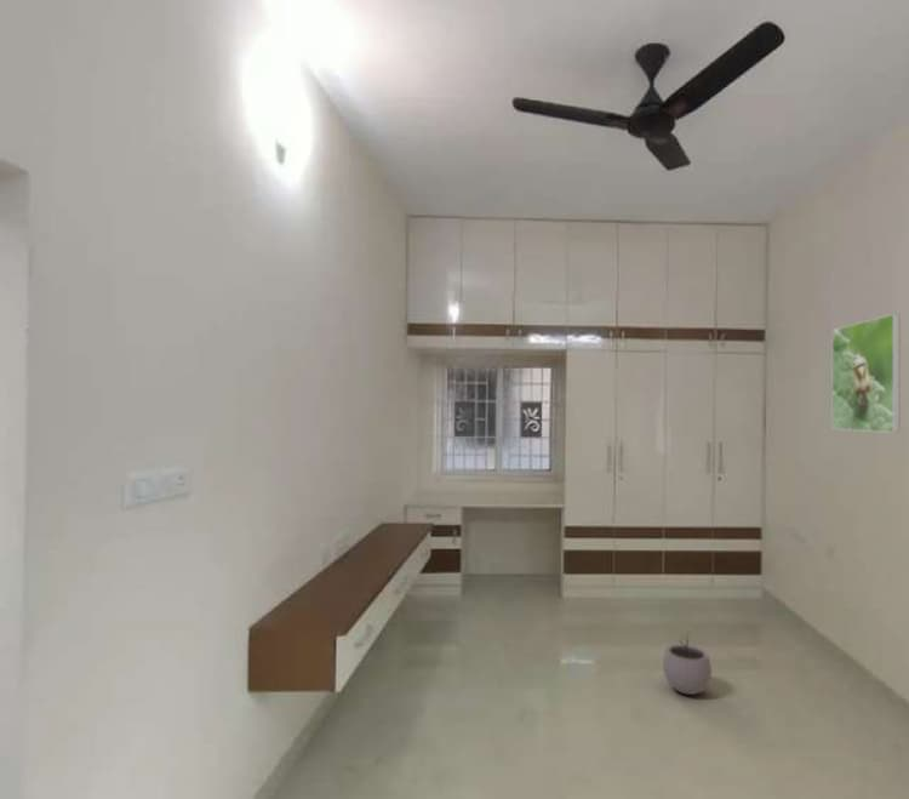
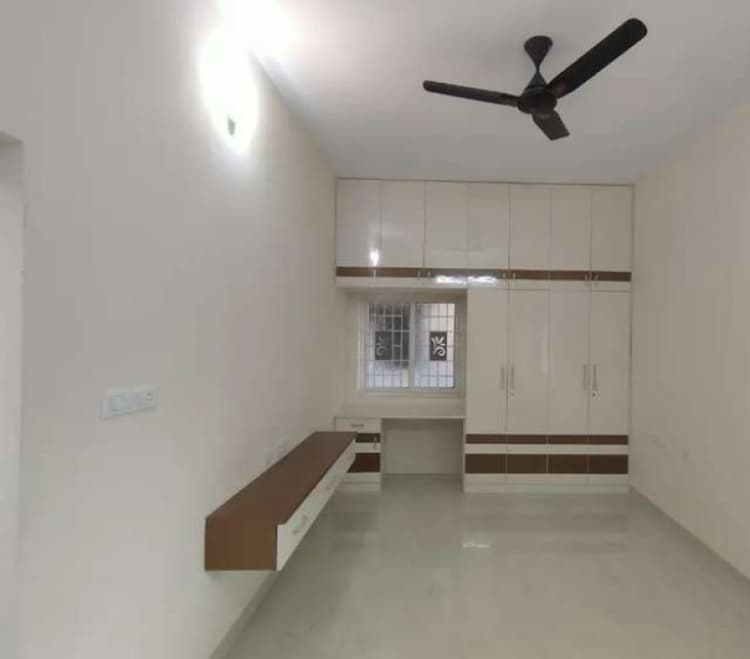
- plant pot (686, 662)
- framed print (863, 376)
